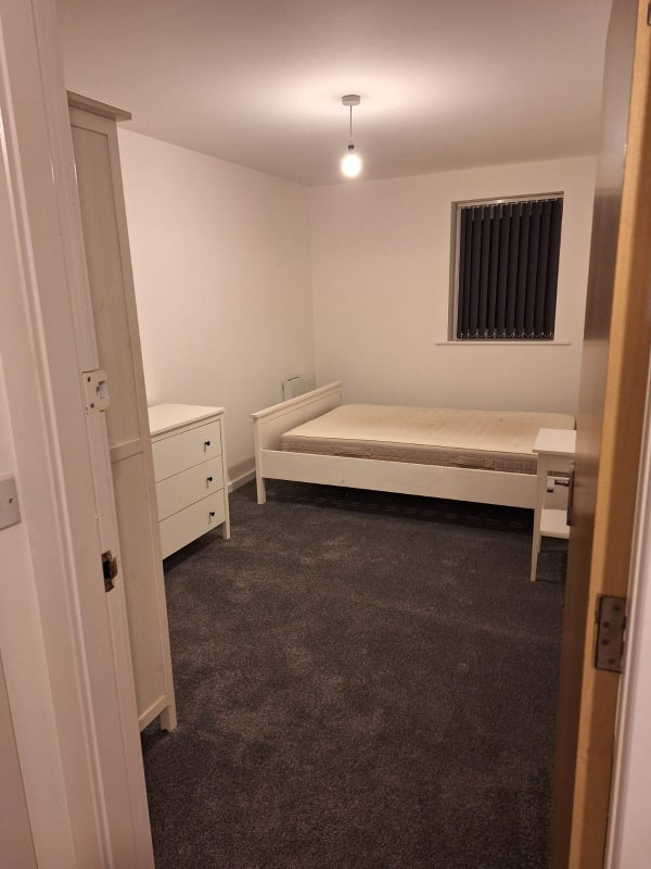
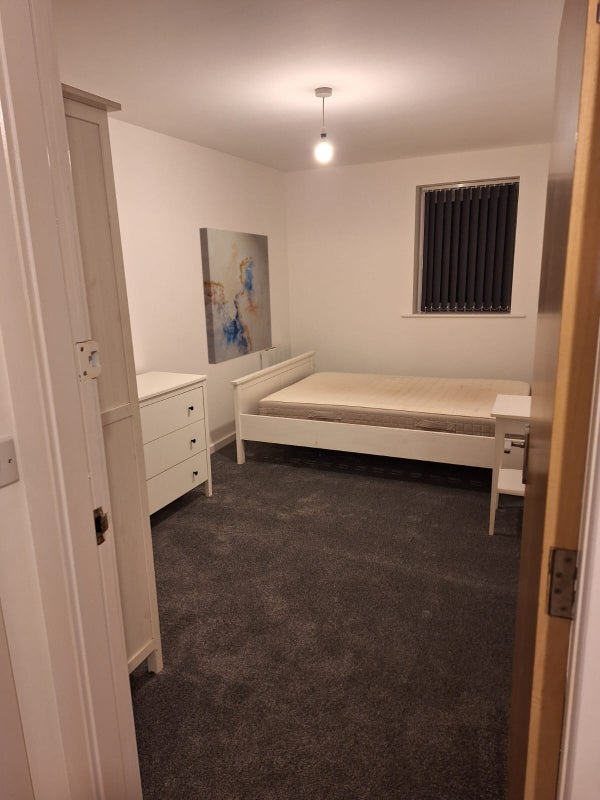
+ wall art (240, 295)
